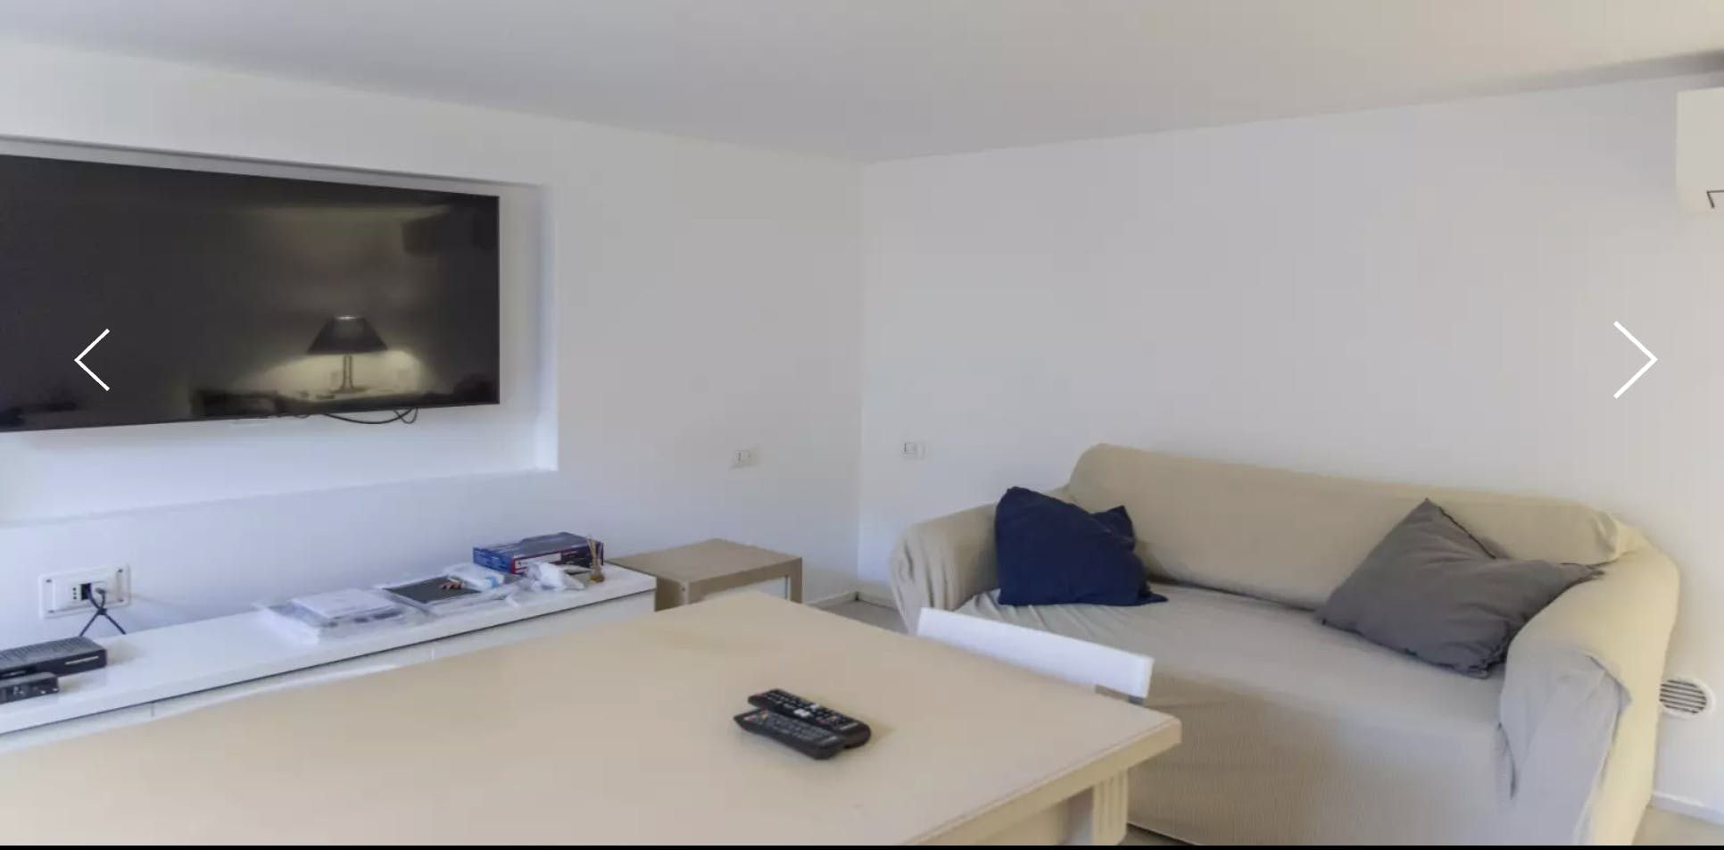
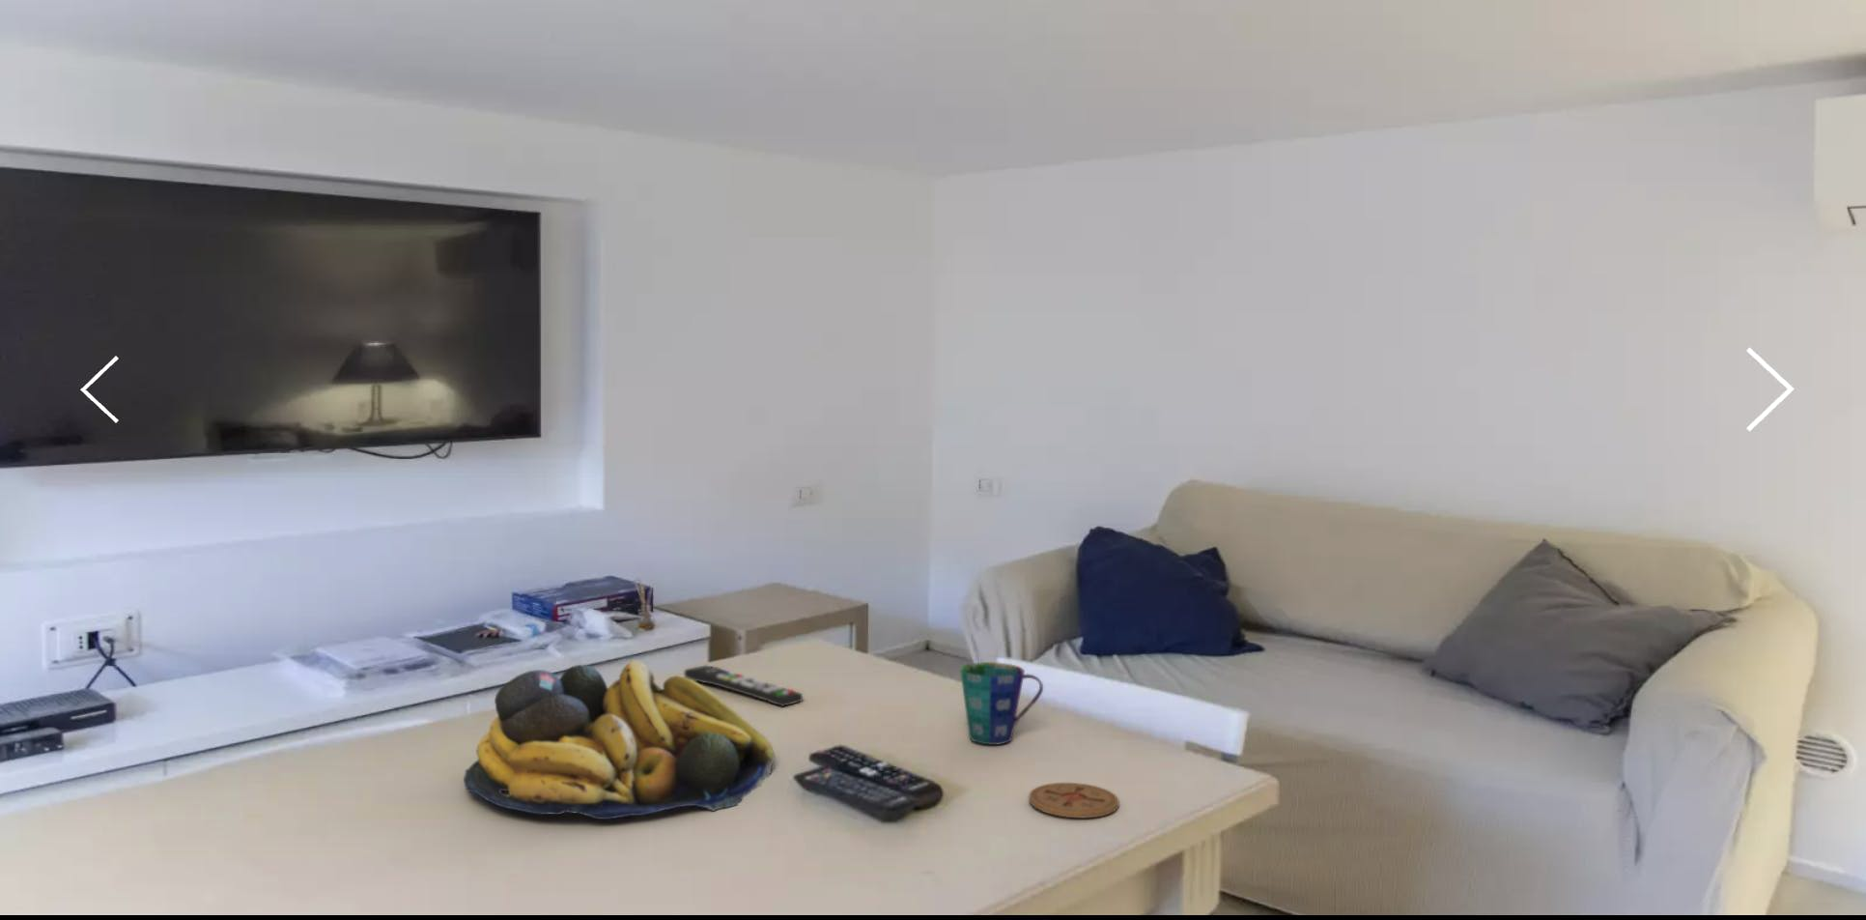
+ cup (1001, 703)
+ coaster (1073, 800)
+ fruit bowl (620, 721)
+ remote control (740, 683)
